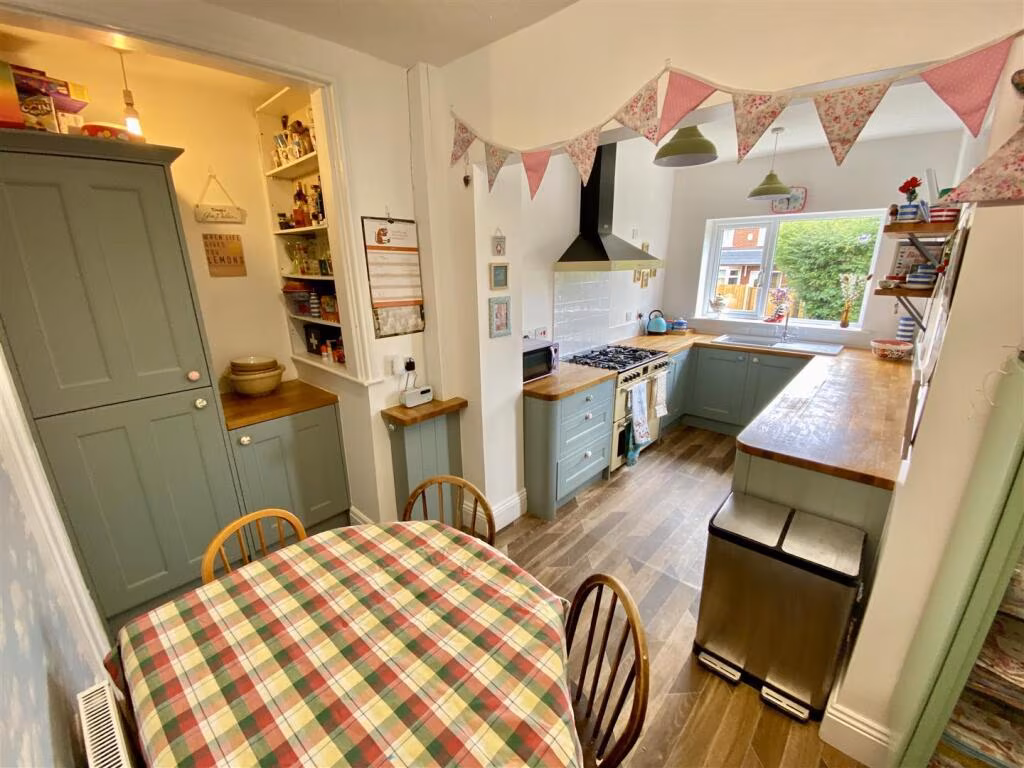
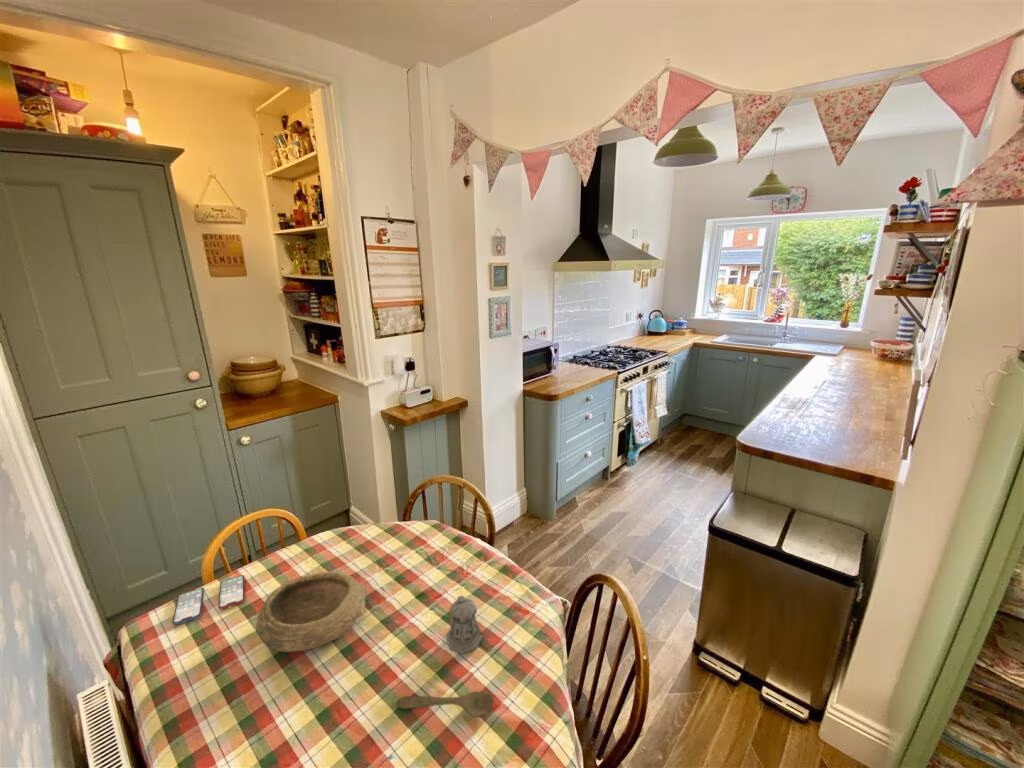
+ smartphone (203, 594)
+ bowl (313, 610)
+ spoon (444, 702)
+ pepper shaker (463, 623)
